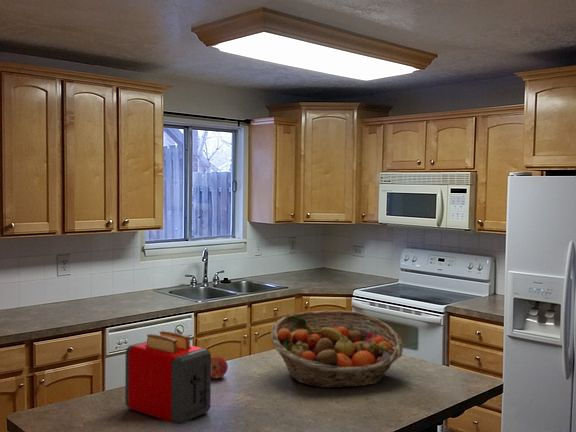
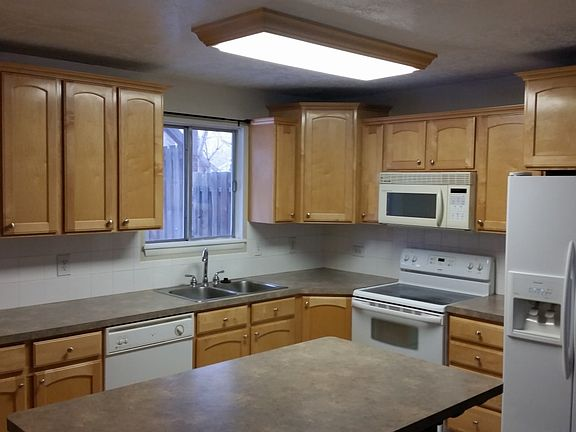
- toaster (168, 372)
- apple (216, 367)
- fruit basket (335, 347)
